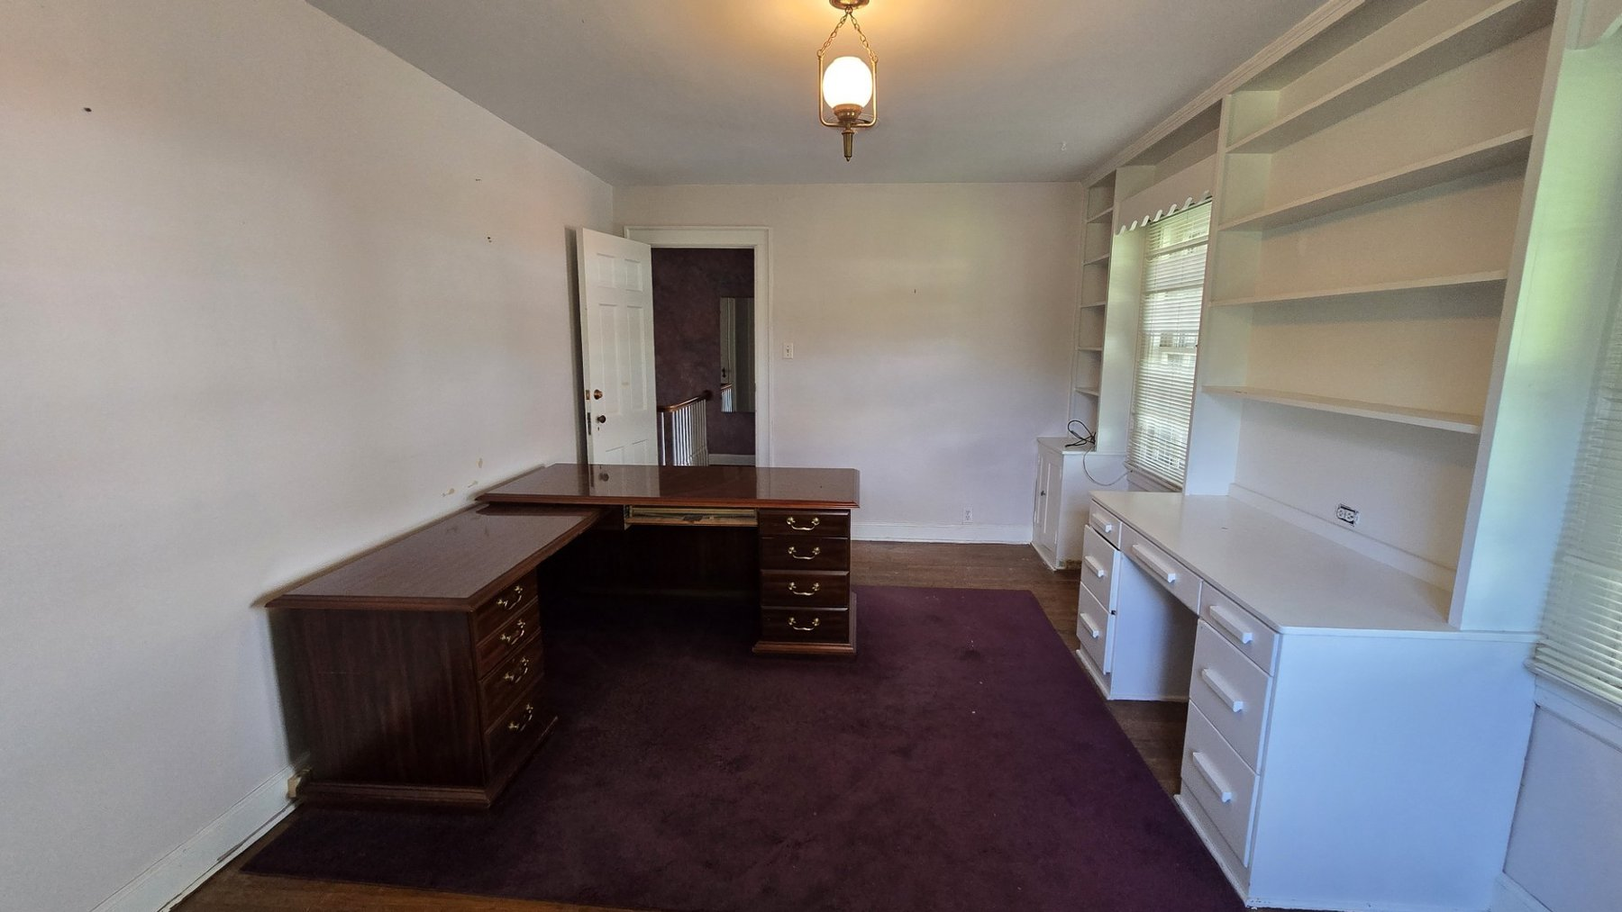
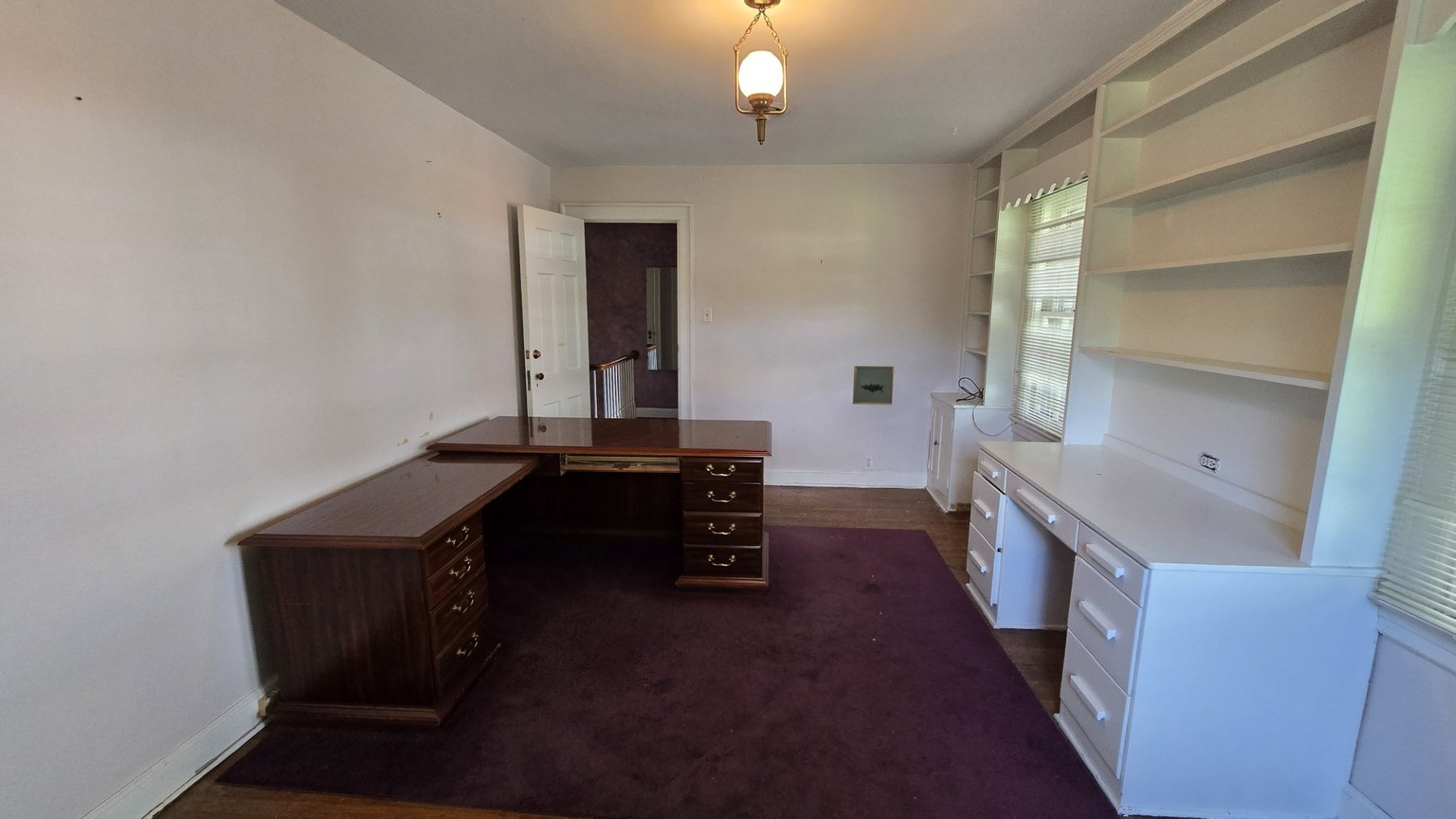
+ wall art (873, 385)
